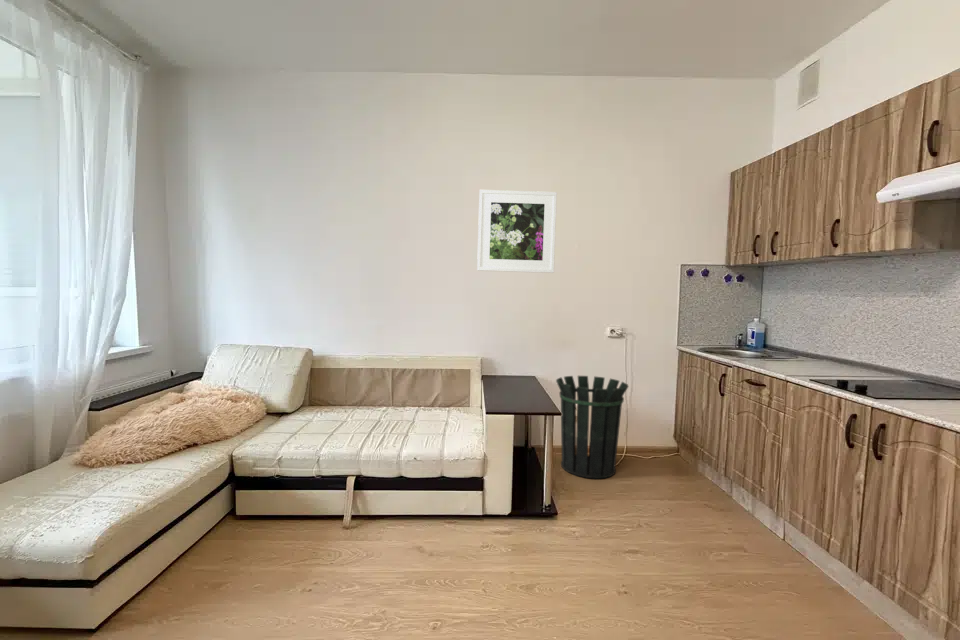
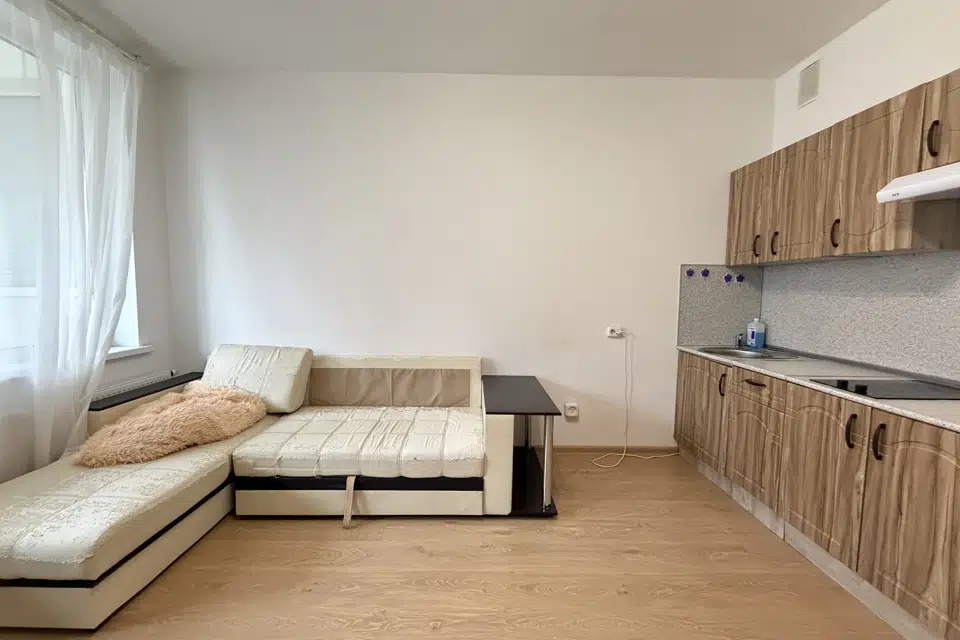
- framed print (516, 231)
- waste bin (590, 424)
